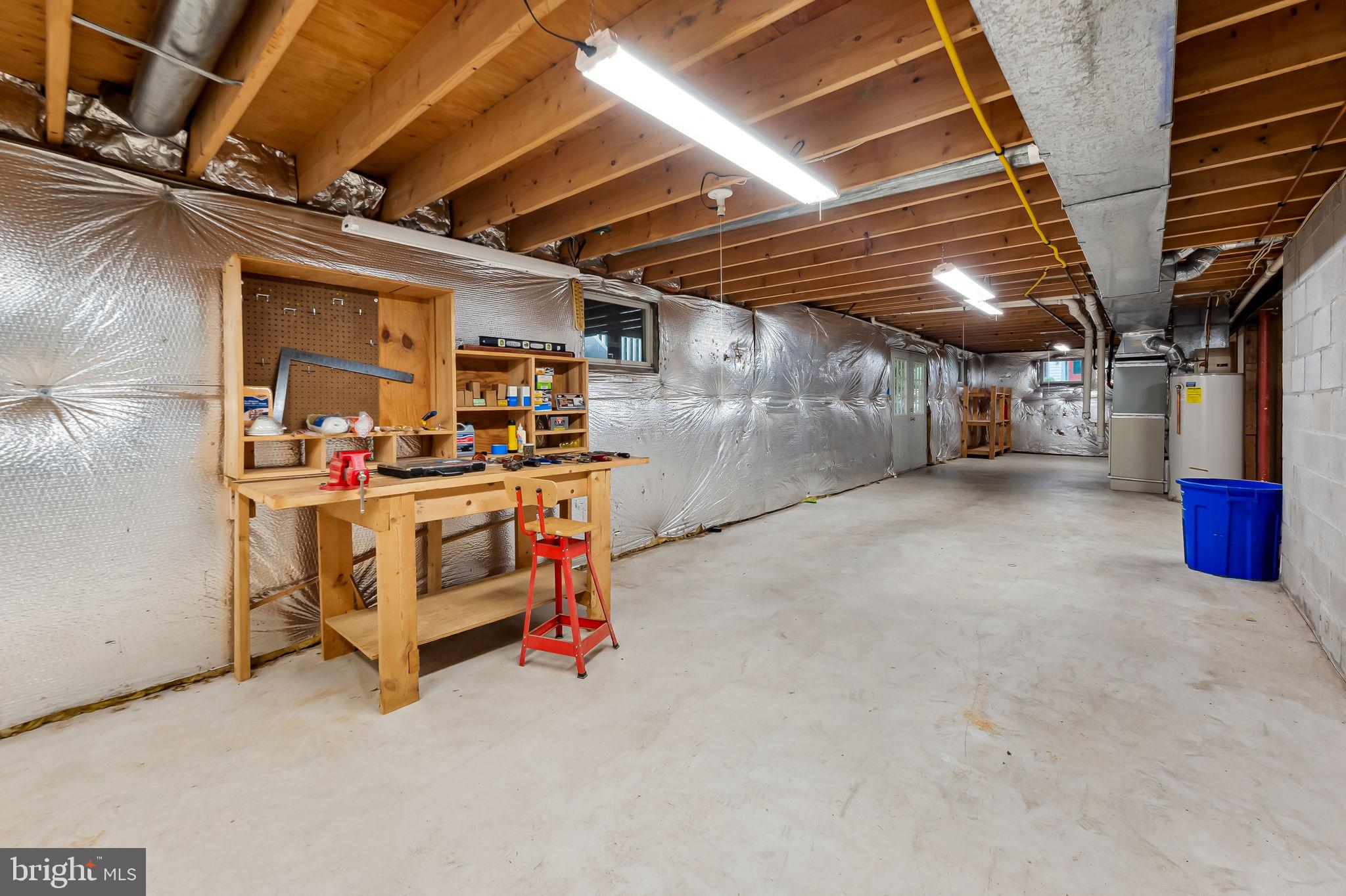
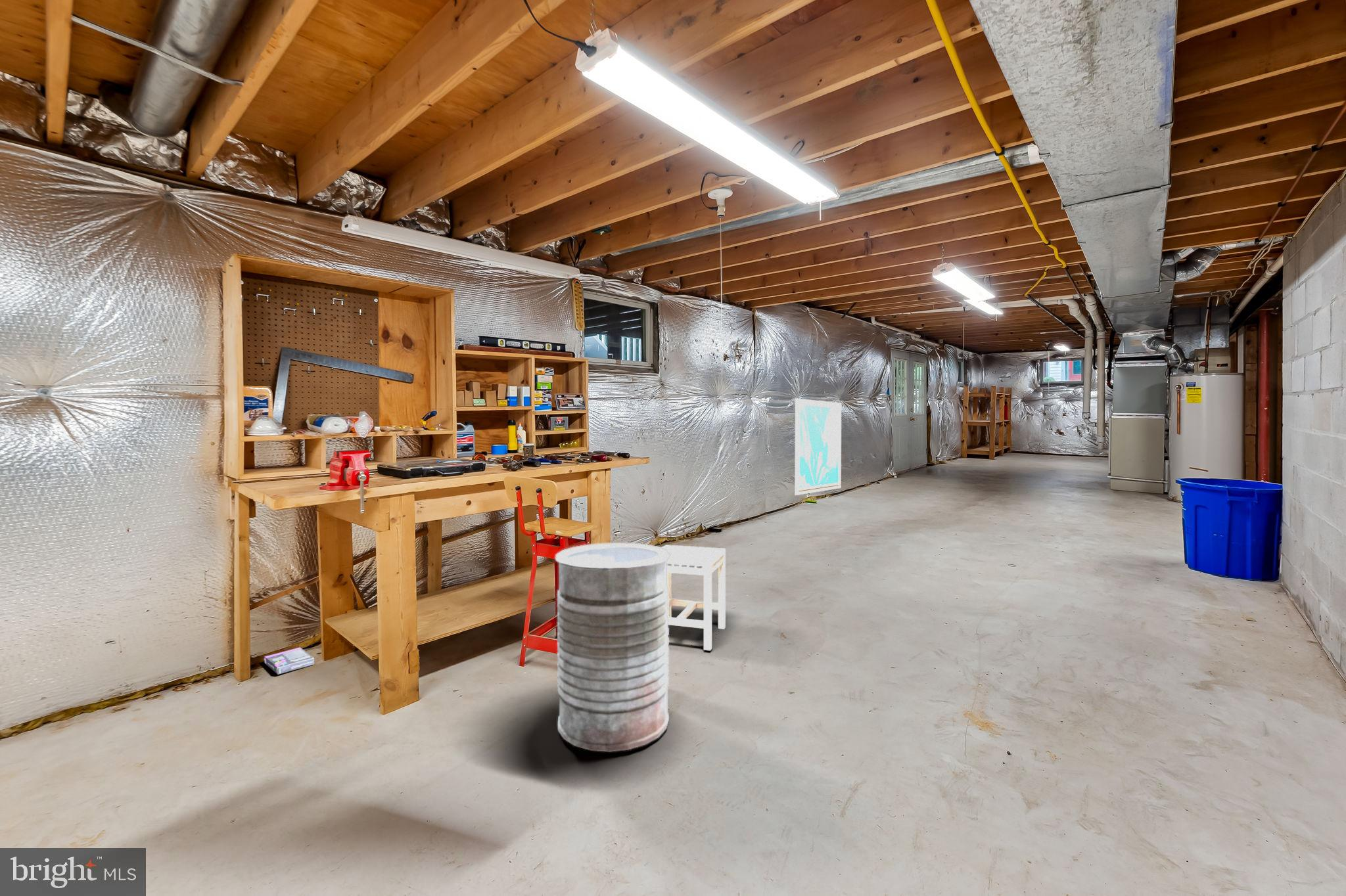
+ wall art (820, 446)
+ box (289, 660)
+ stool (686, 600)
+ trash can (621, 631)
